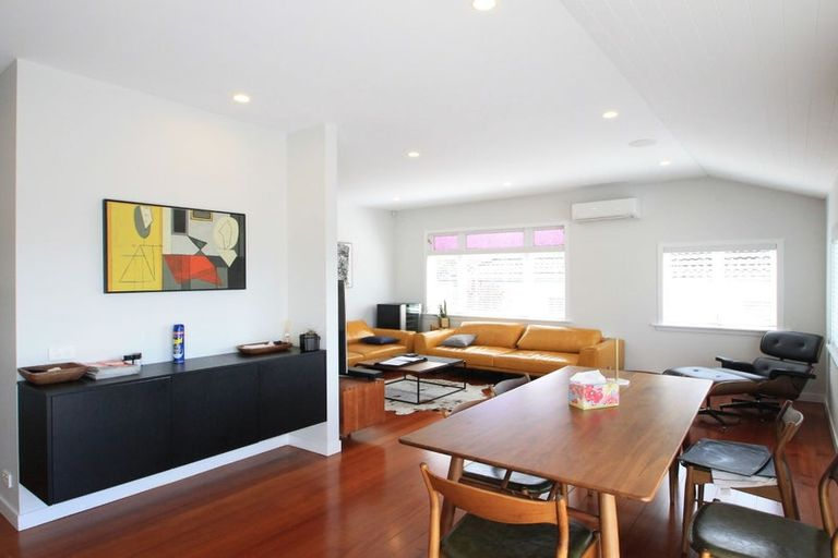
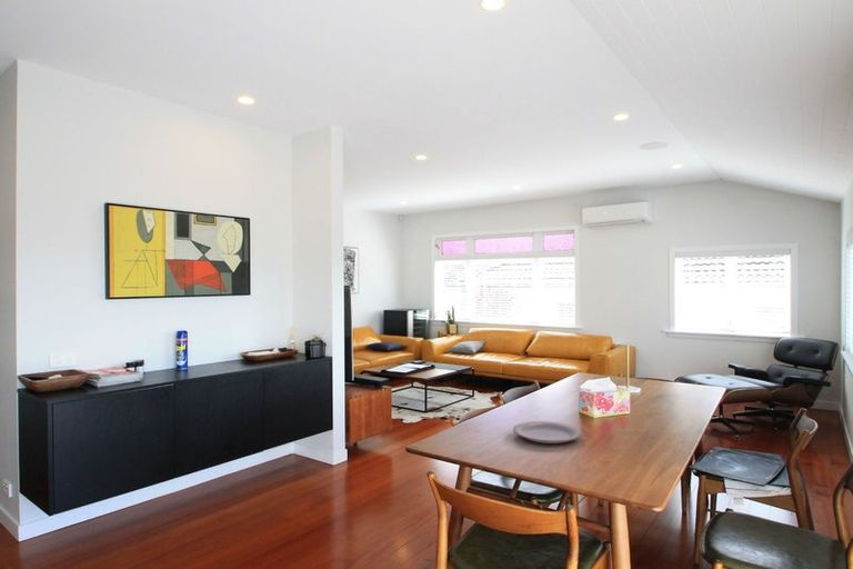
+ plate (546, 432)
